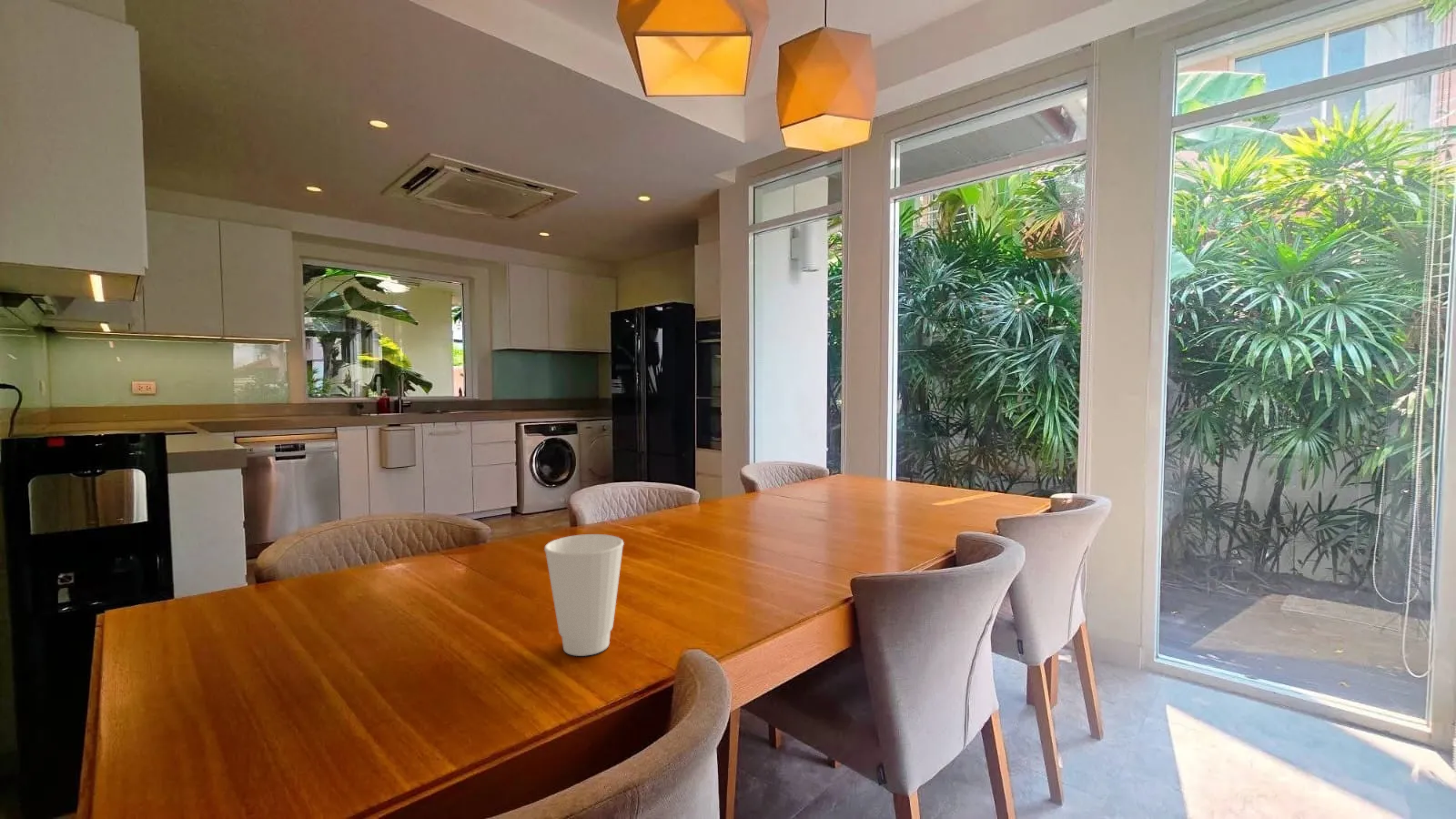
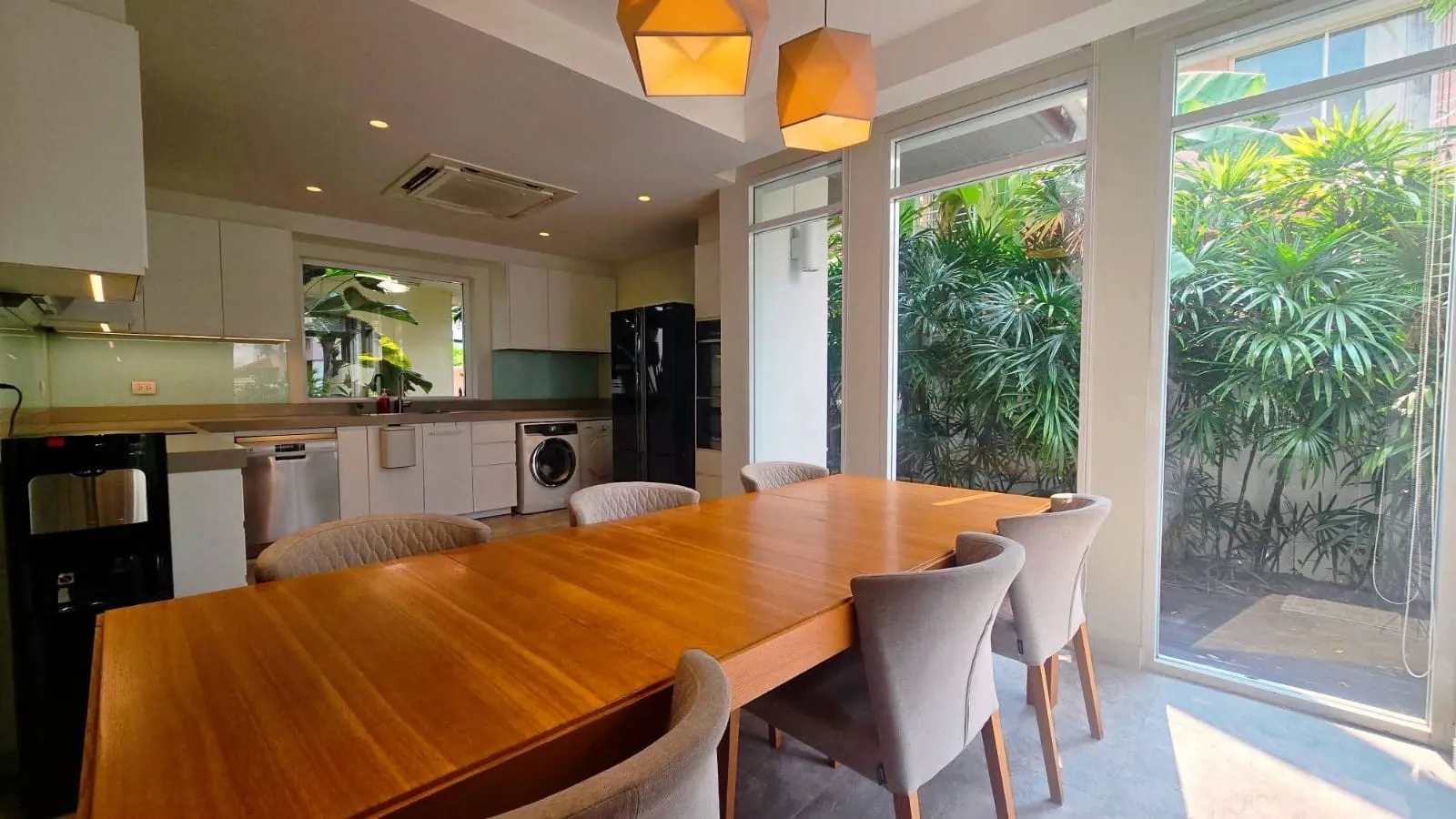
- cup (585, 594)
